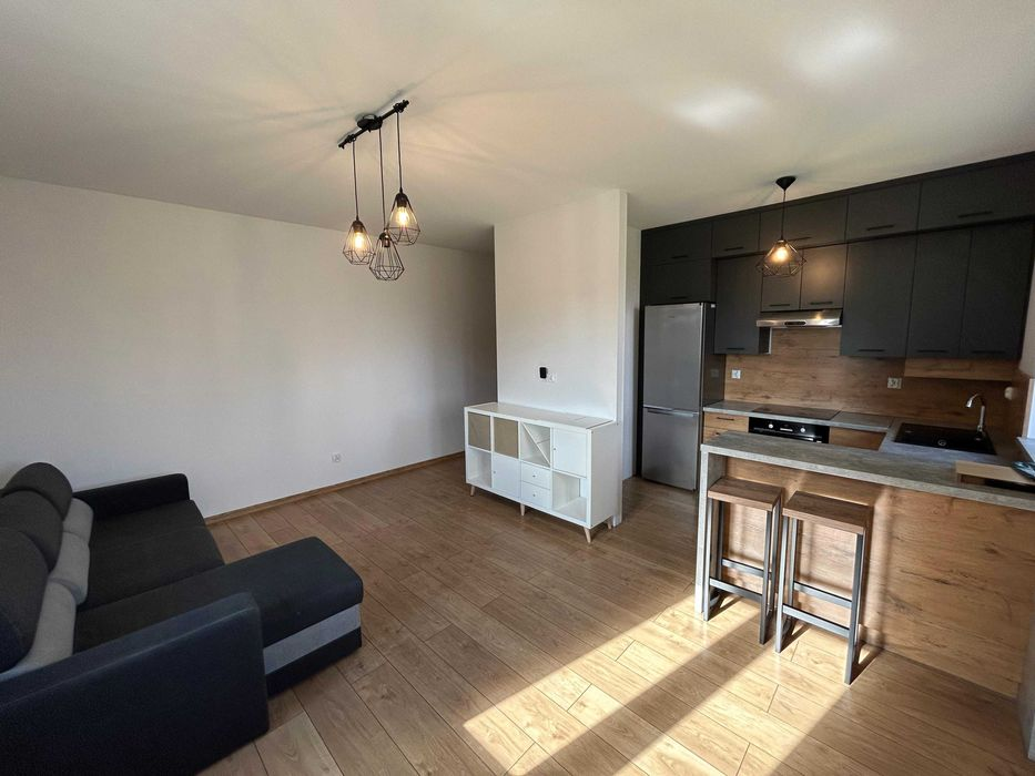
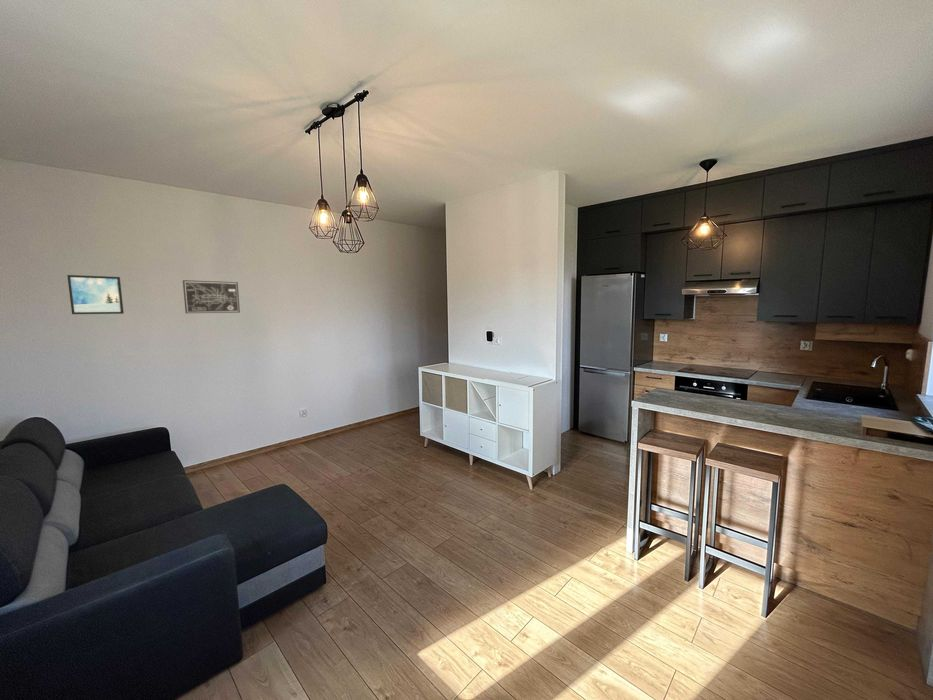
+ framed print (96, 295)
+ wall art (212, 297)
